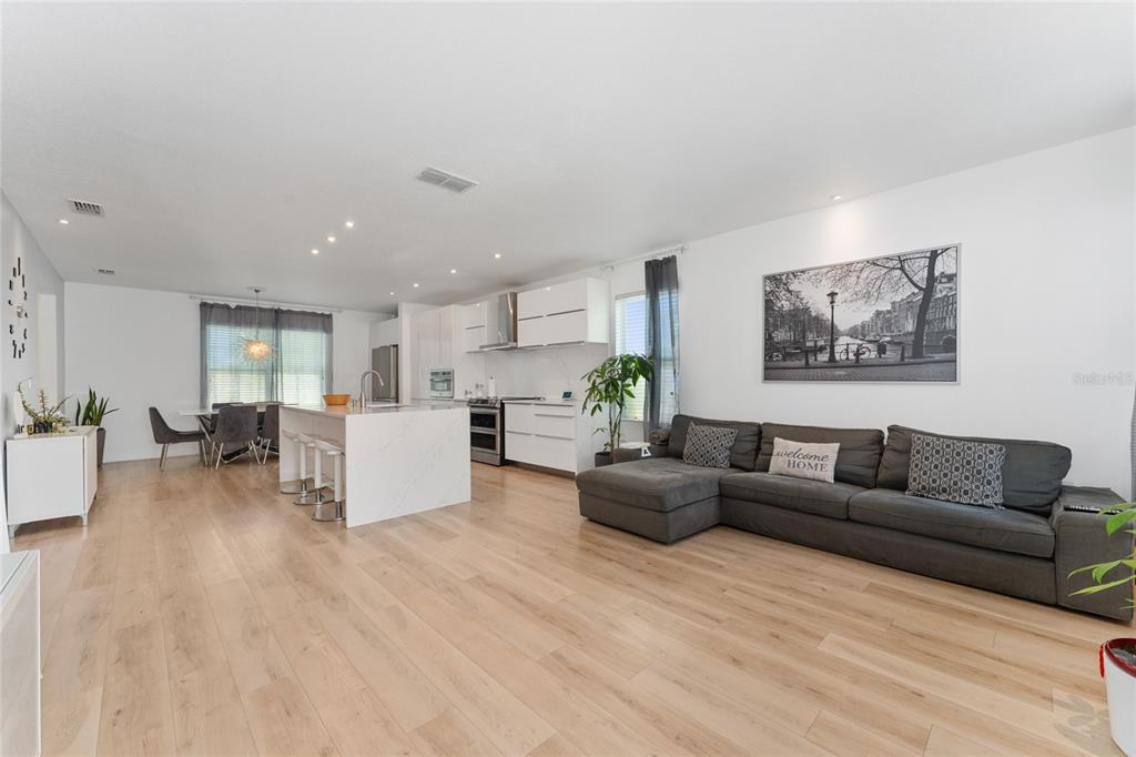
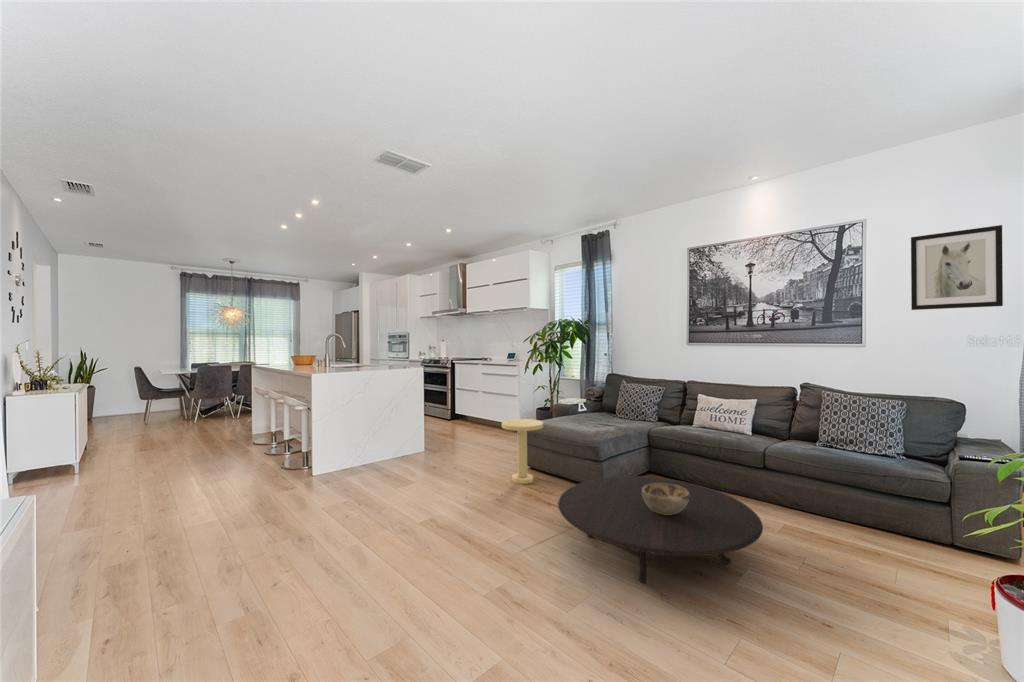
+ table (653, 526)
+ decorative bowl (665, 500)
+ side table (522, 451)
+ wall art (954, 269)
